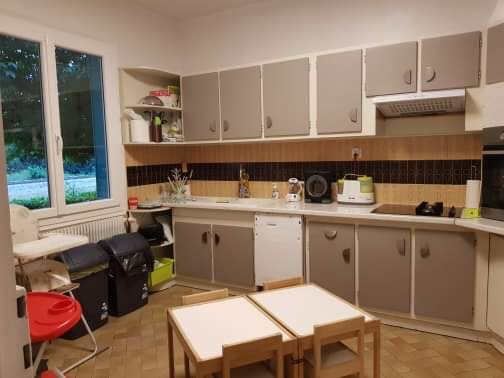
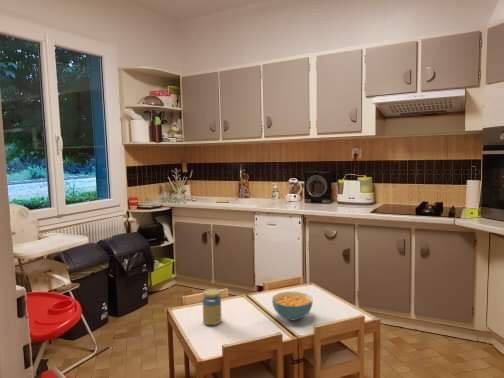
+ cereal bowl (292, 308)
+ jar (212, 307)
